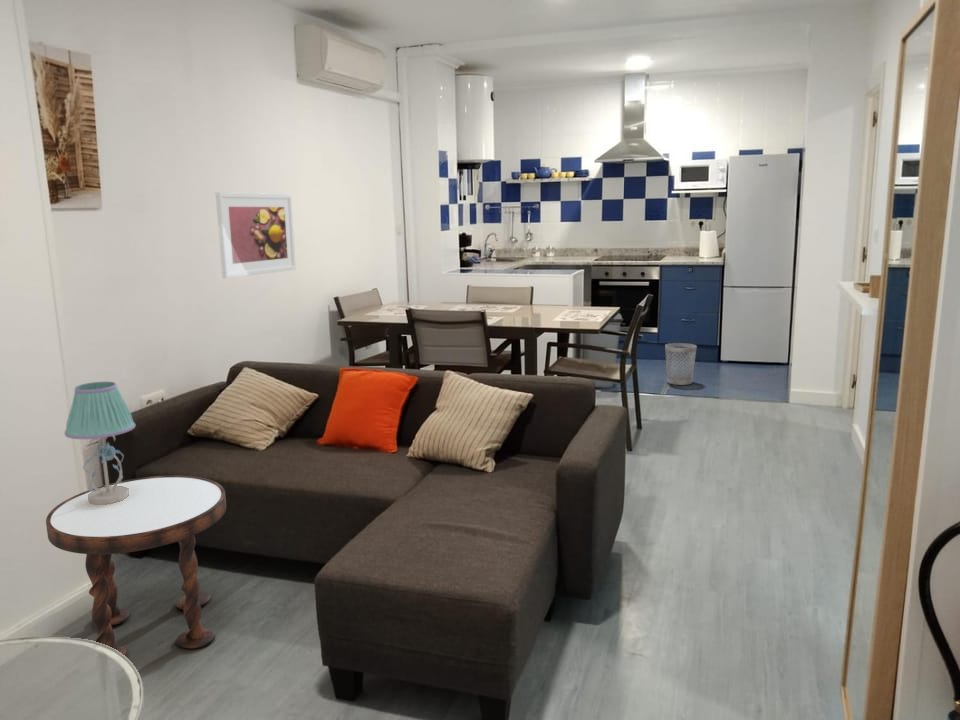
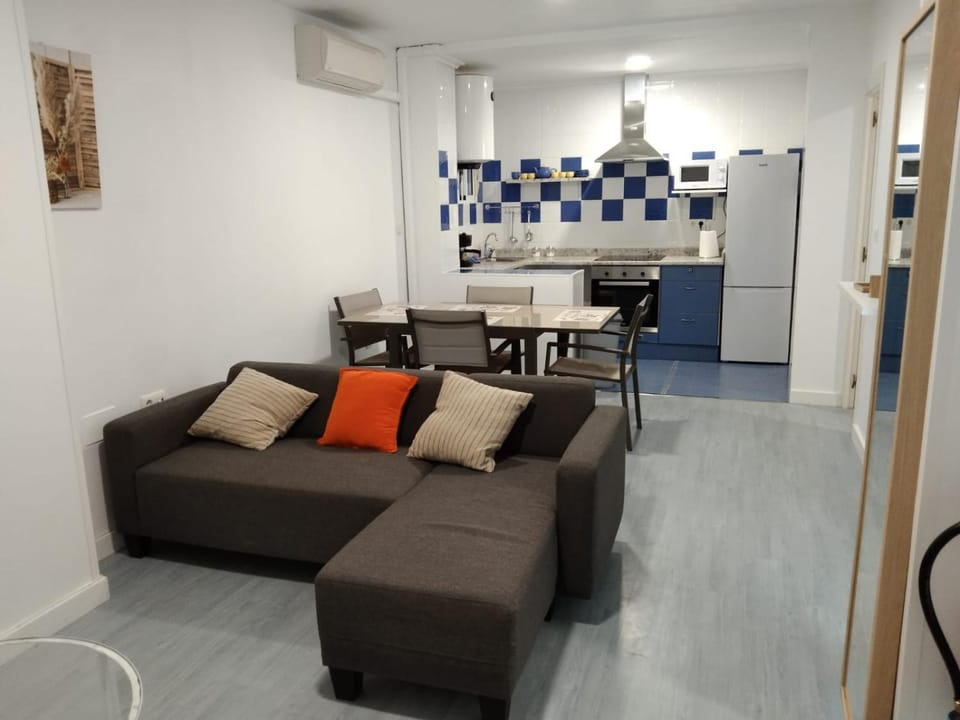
- table lamp (102, 441)
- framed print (259, 233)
- side table (145, 549)
- wastebasket (679, 364)
